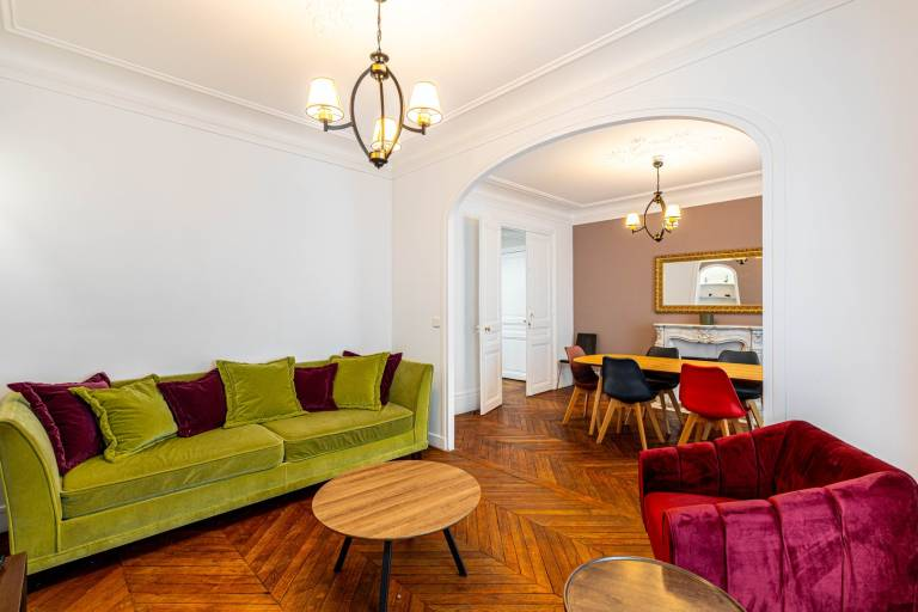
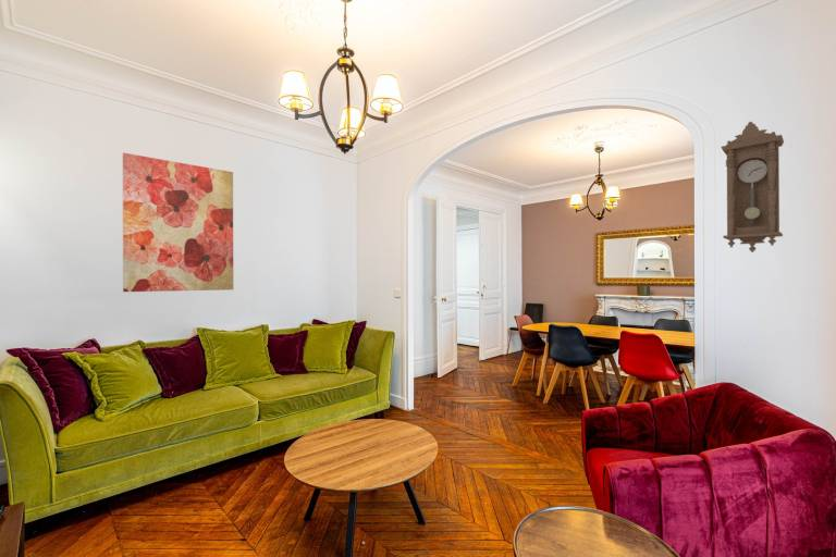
+ pendulum clock (751, 188)
+ wall art (182, 226)
